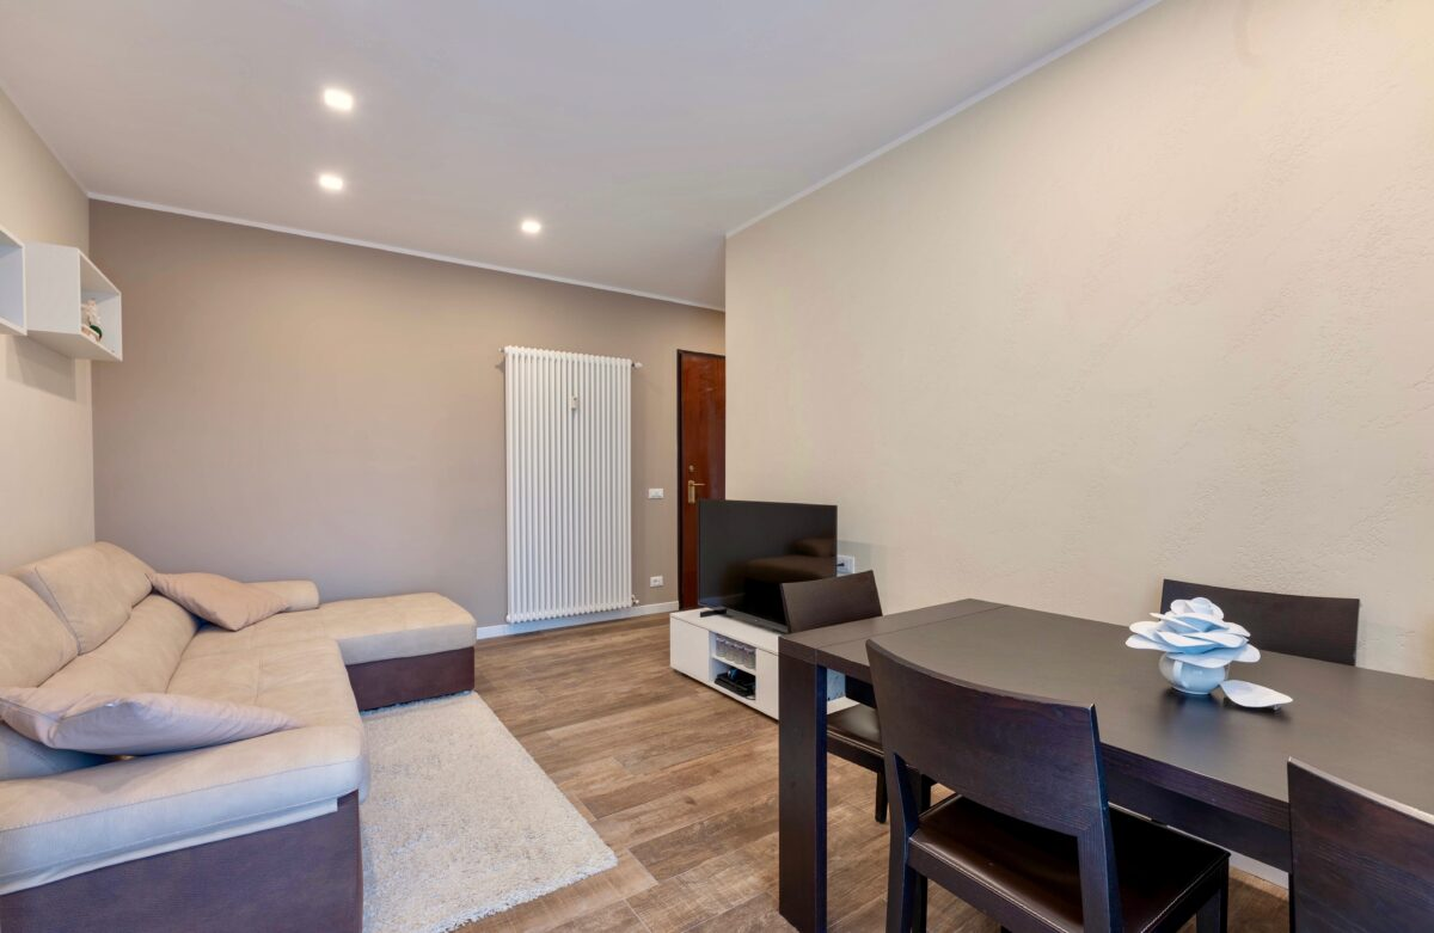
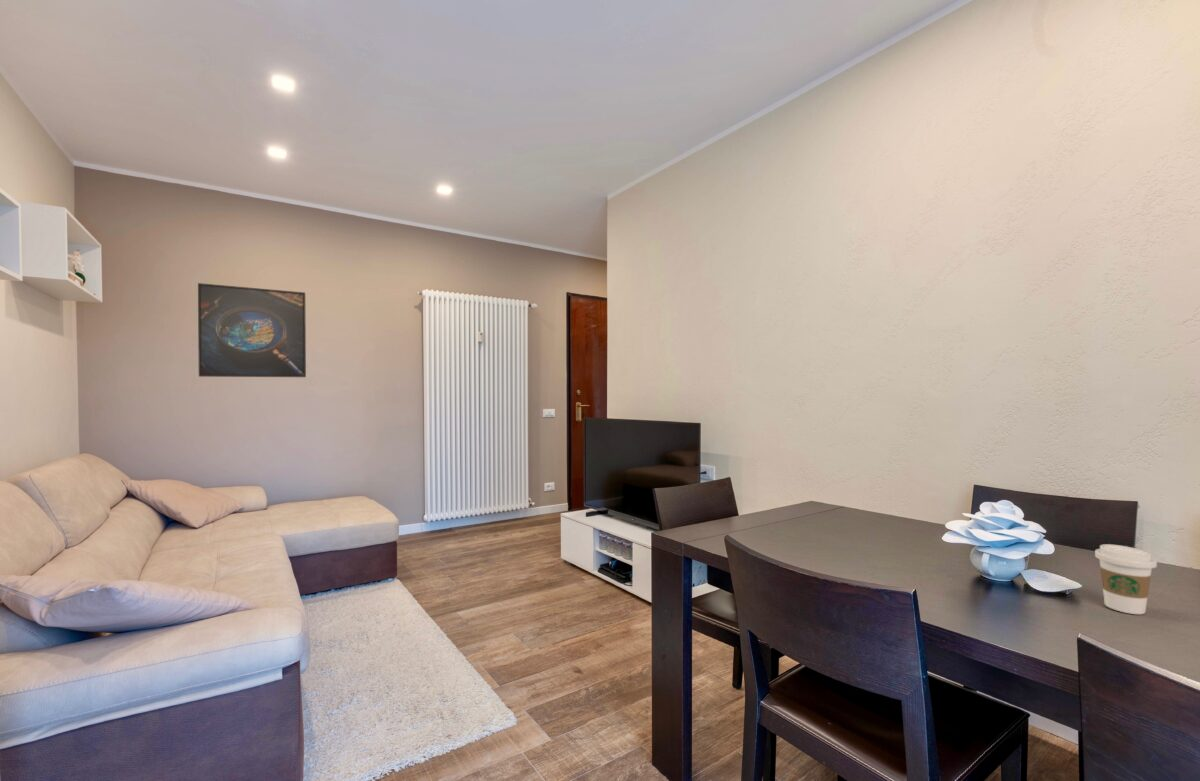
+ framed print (254, 332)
+ coffee cup (1124, 579)
